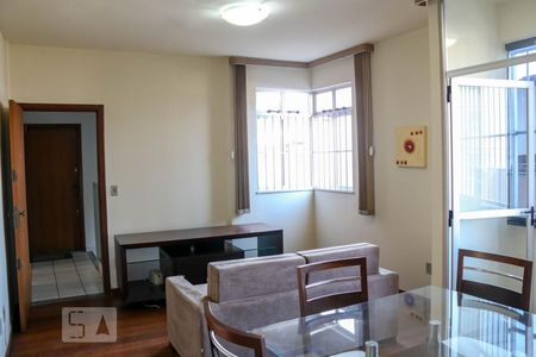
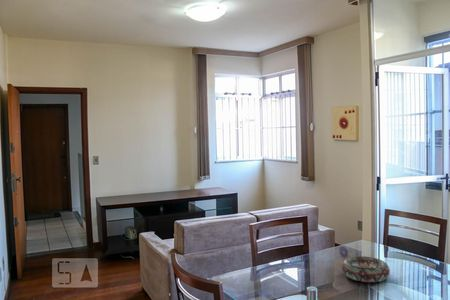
+ decorative bowl (365, 269)
